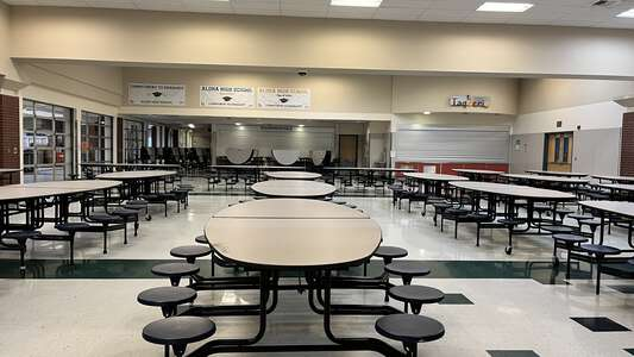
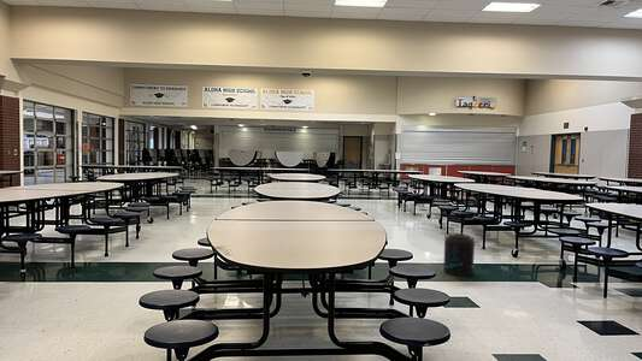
+ supplement container (459, 253)
